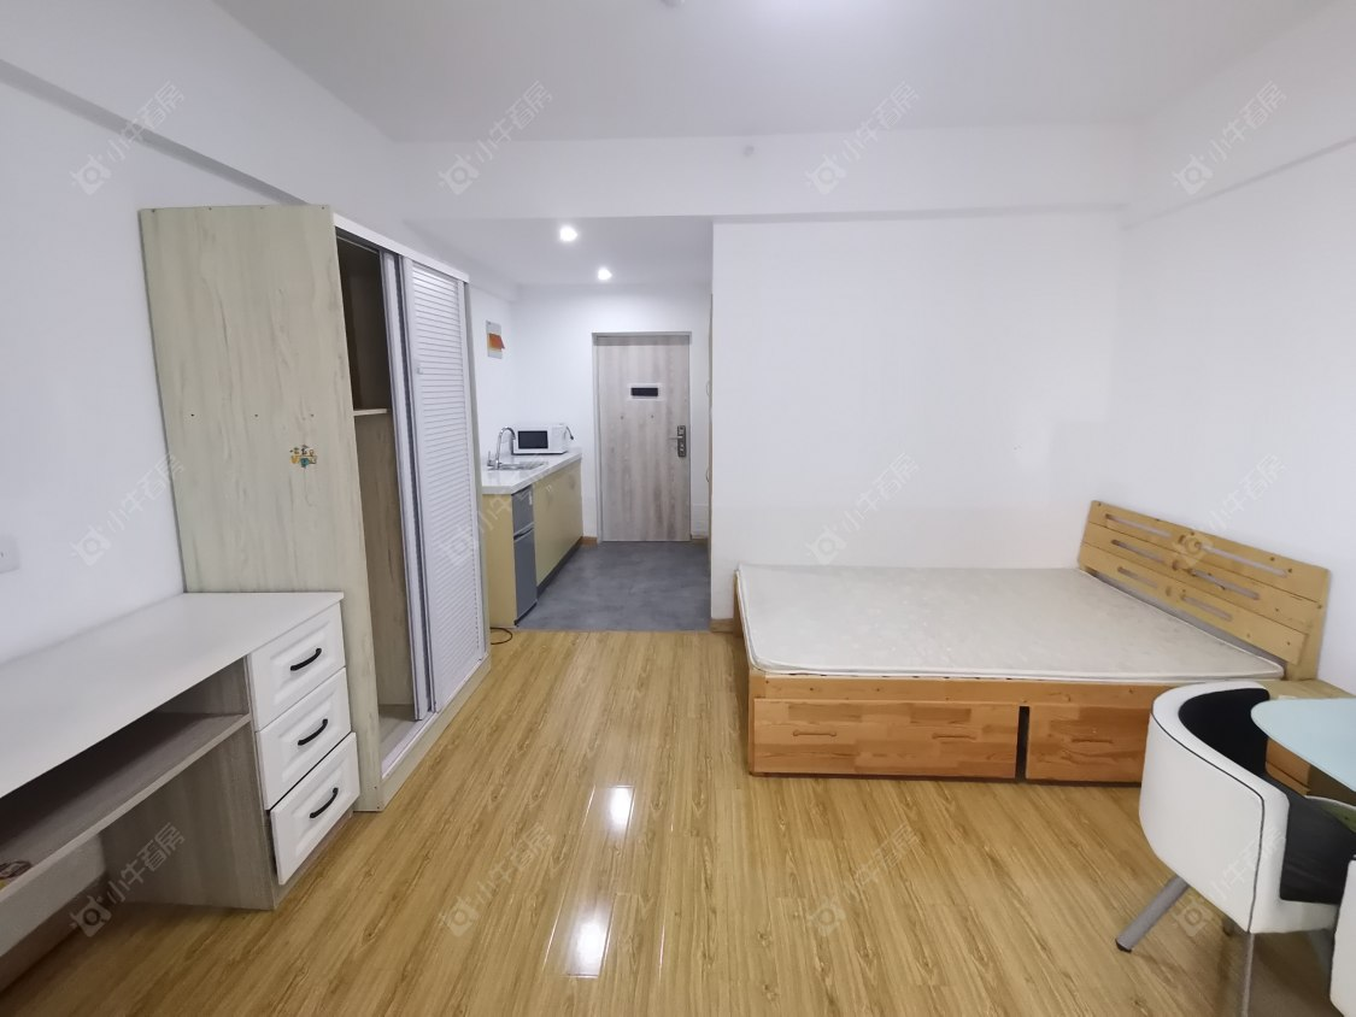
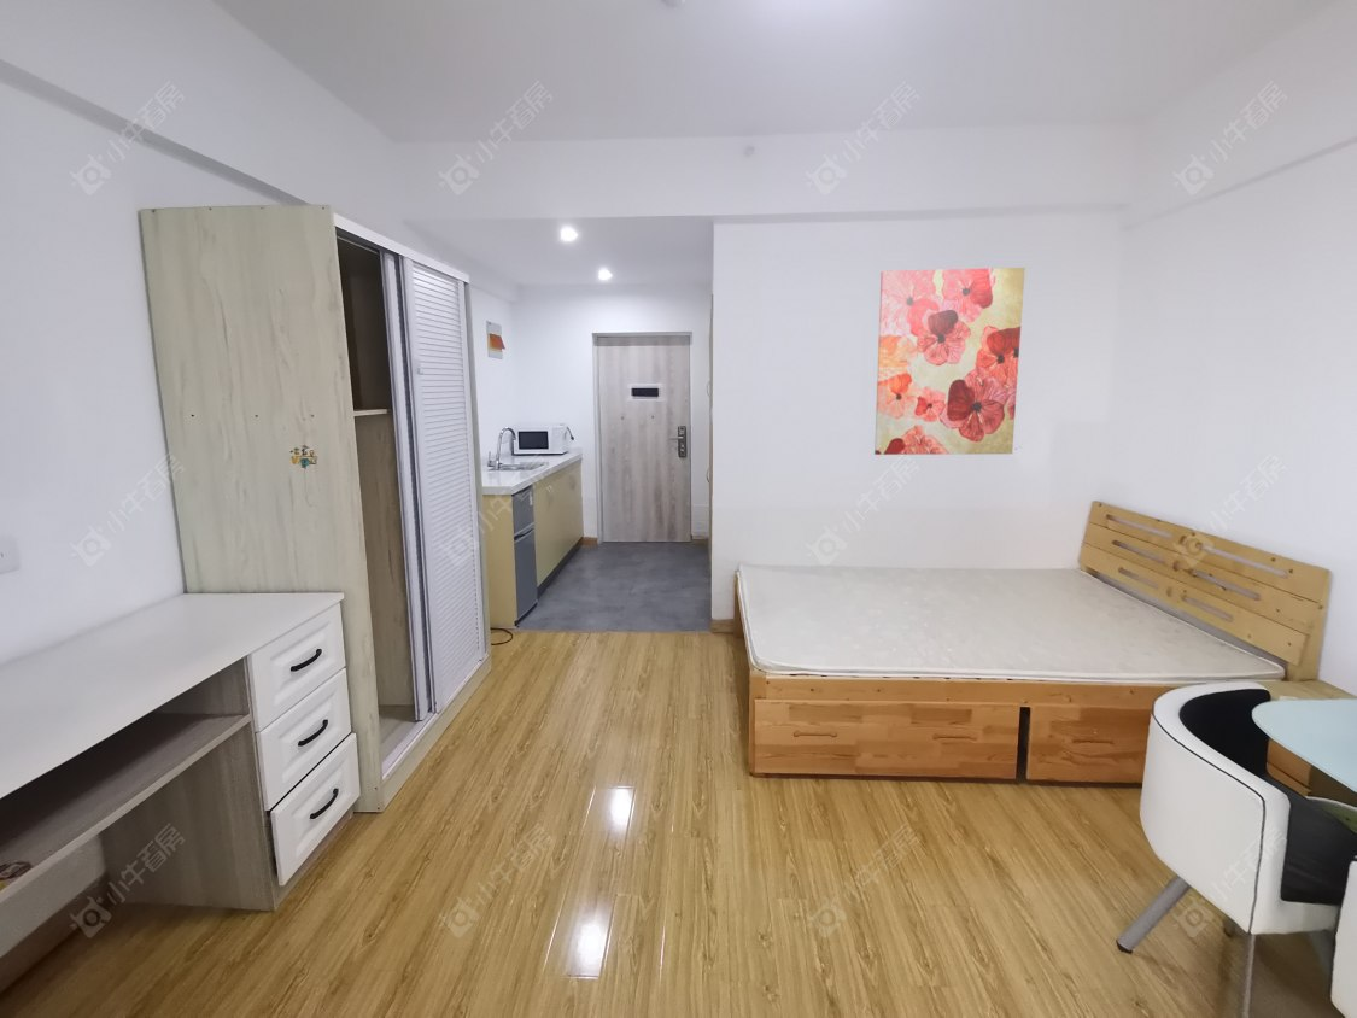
+ wall art (947, 363)
